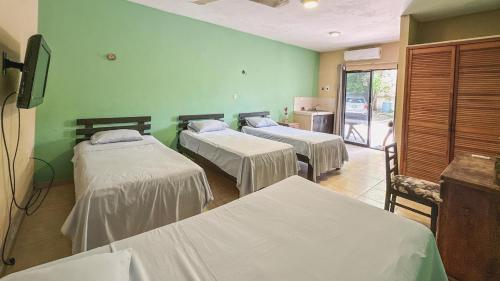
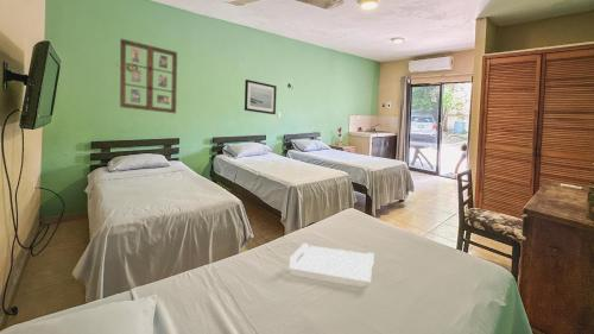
+ wall art (260, 97)
+ tray (333, 260)
+ picture frame (150, 77)
